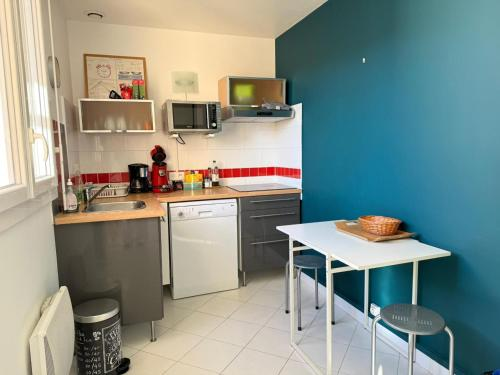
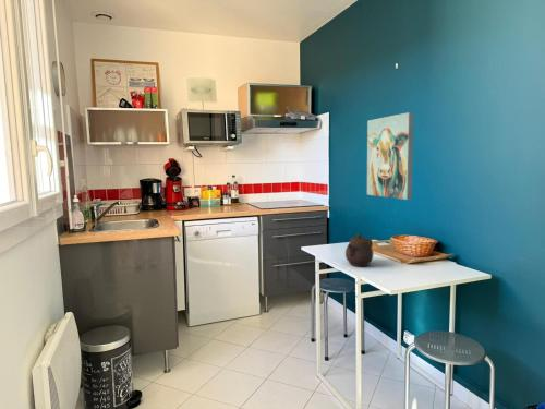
+ teapot (360, 248)
+ wall art (388, 157)
